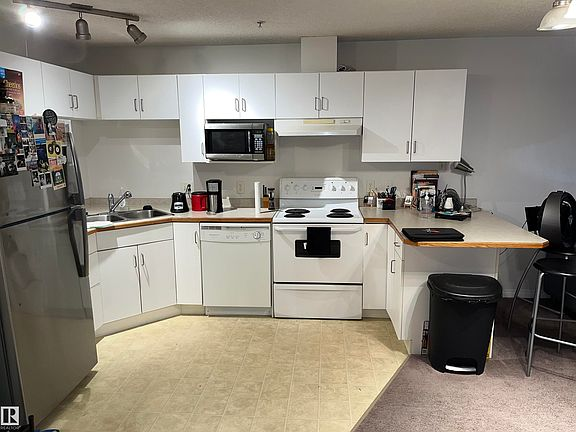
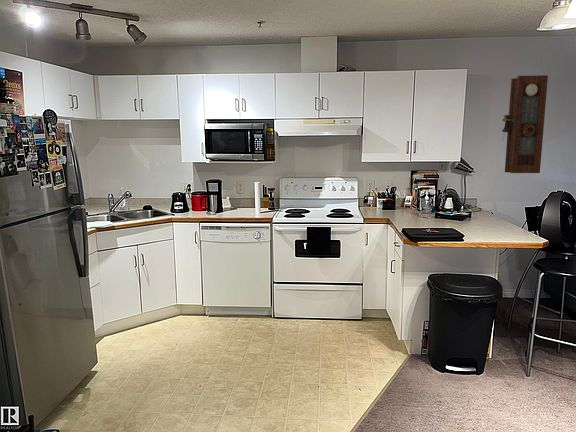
+ pendulum clock (521, 125)
